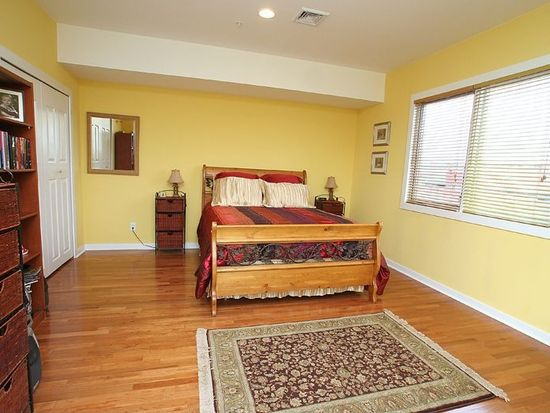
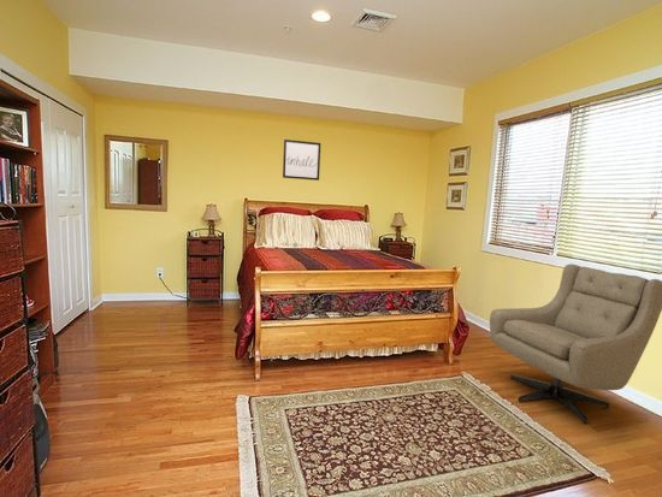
+ armchair (574, 335)
+ wall art (301, 160)
